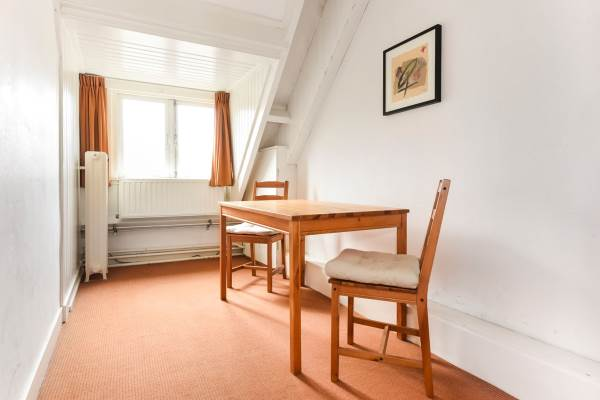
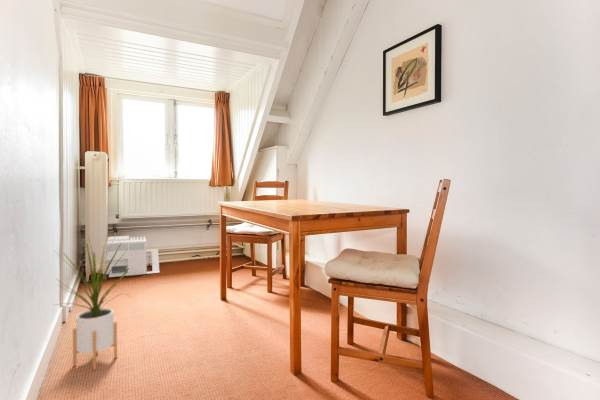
+ architectural model (133, 254)
+ house plant (93, 298)
